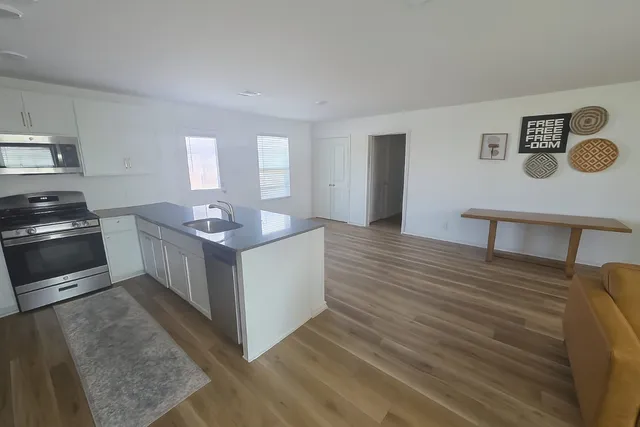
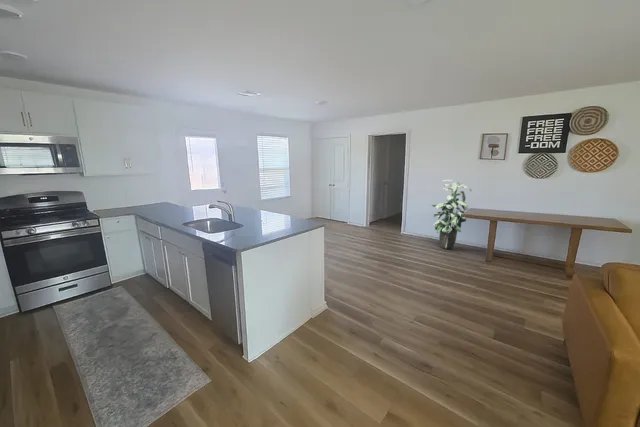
+ indoor plant (449, 214)
